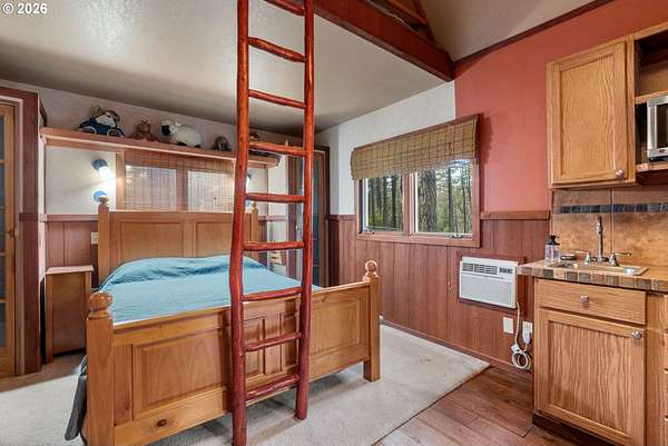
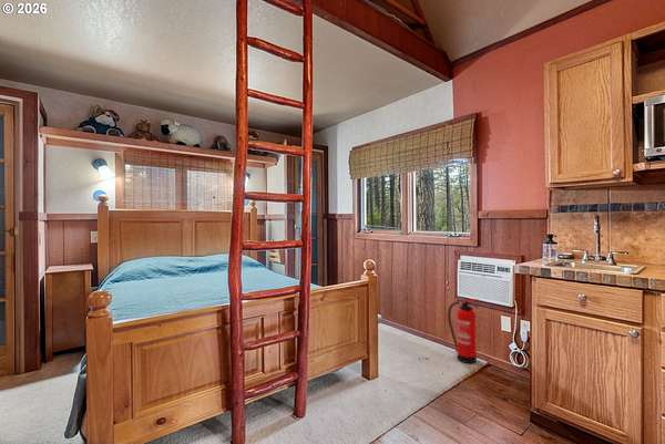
+ fire extinguisher (462, 327)
